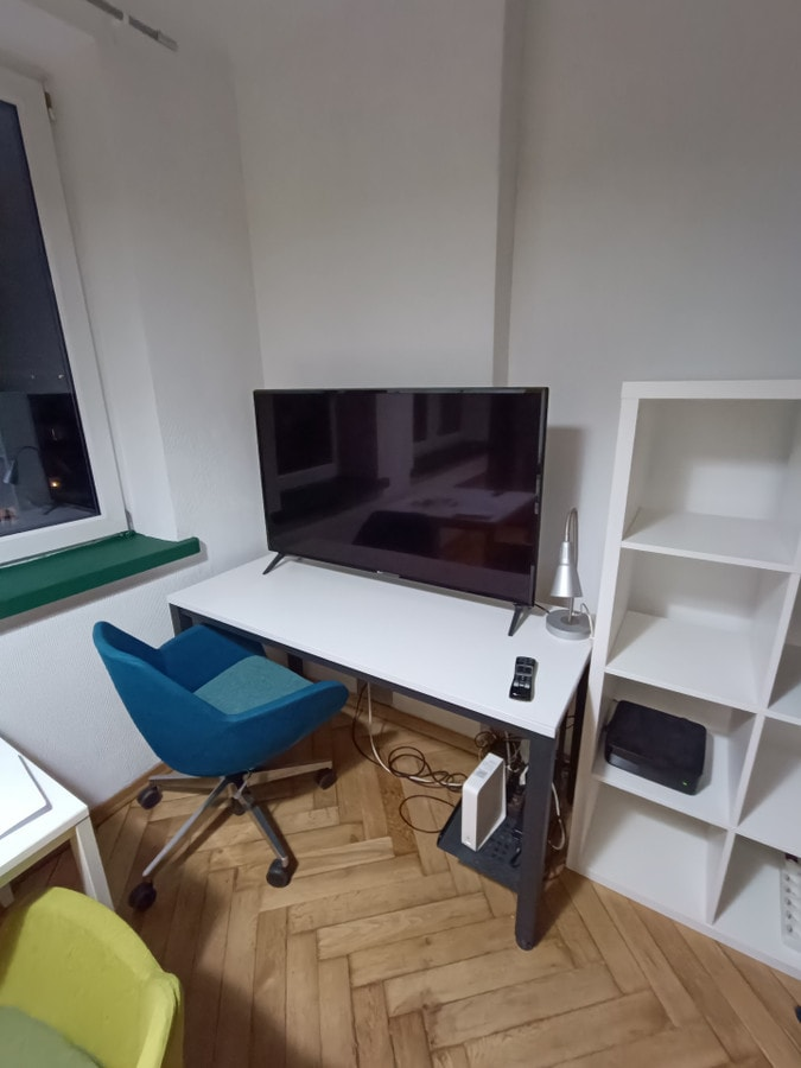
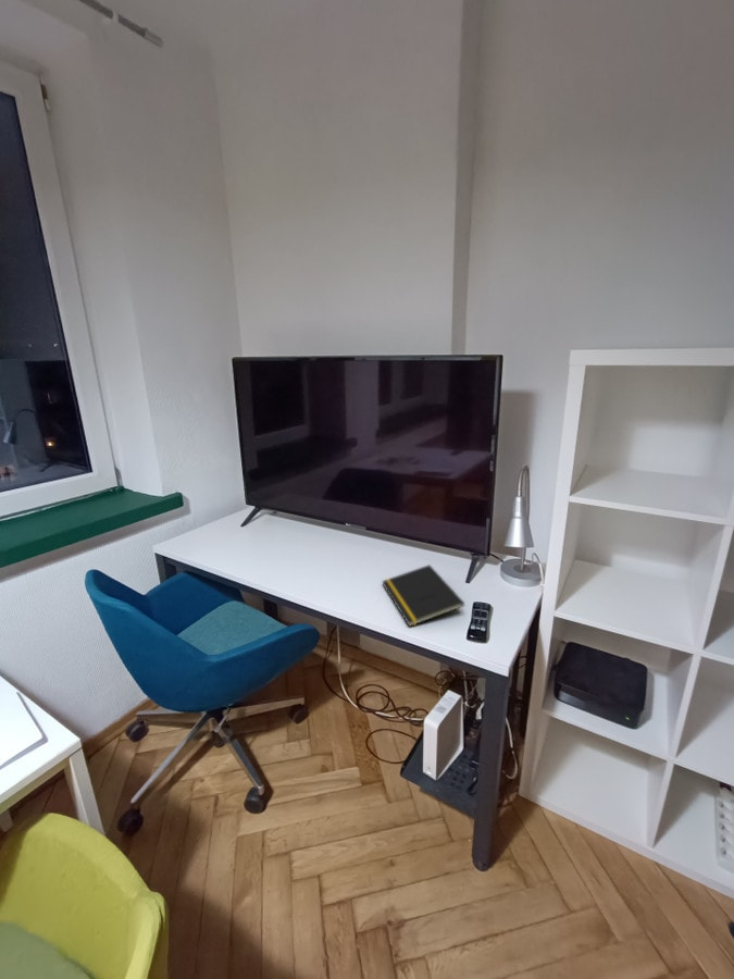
+ notepad (420, 592)
